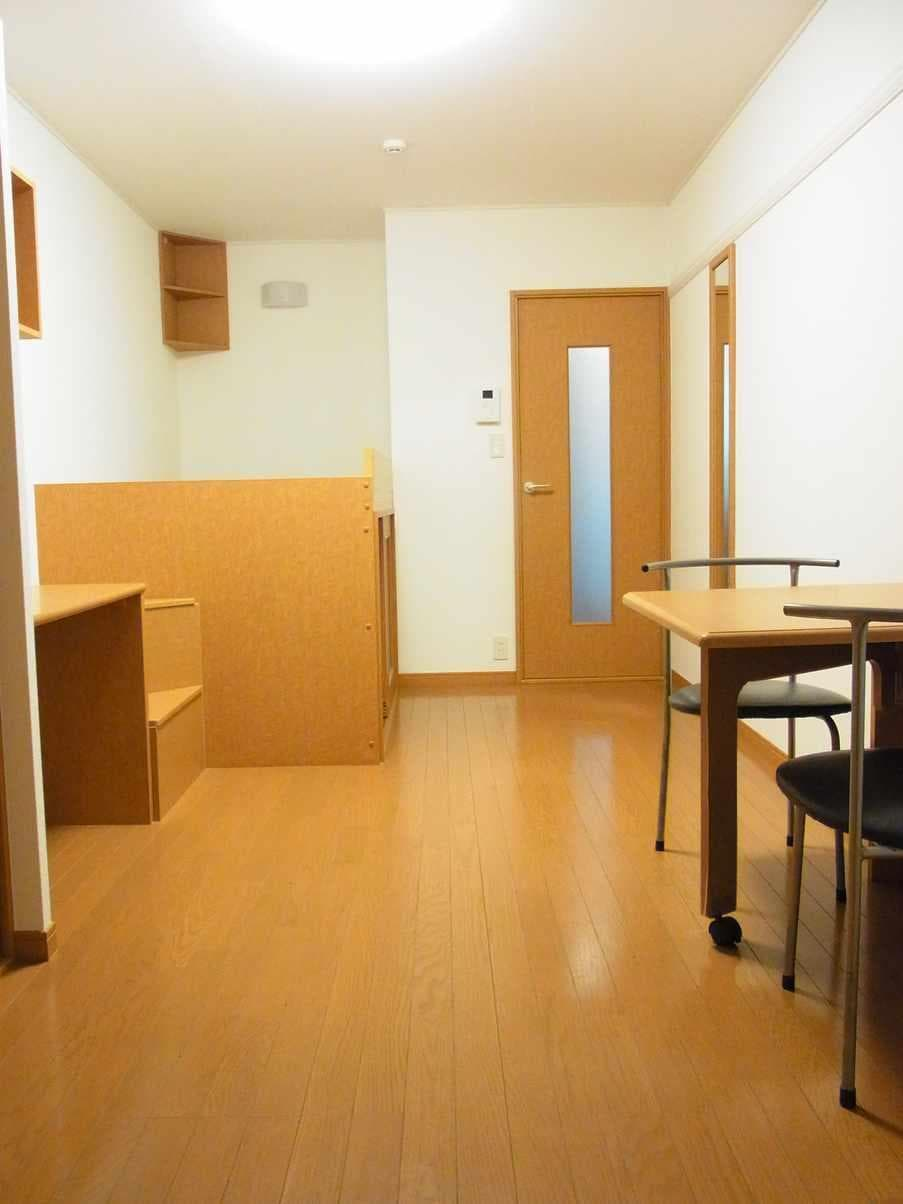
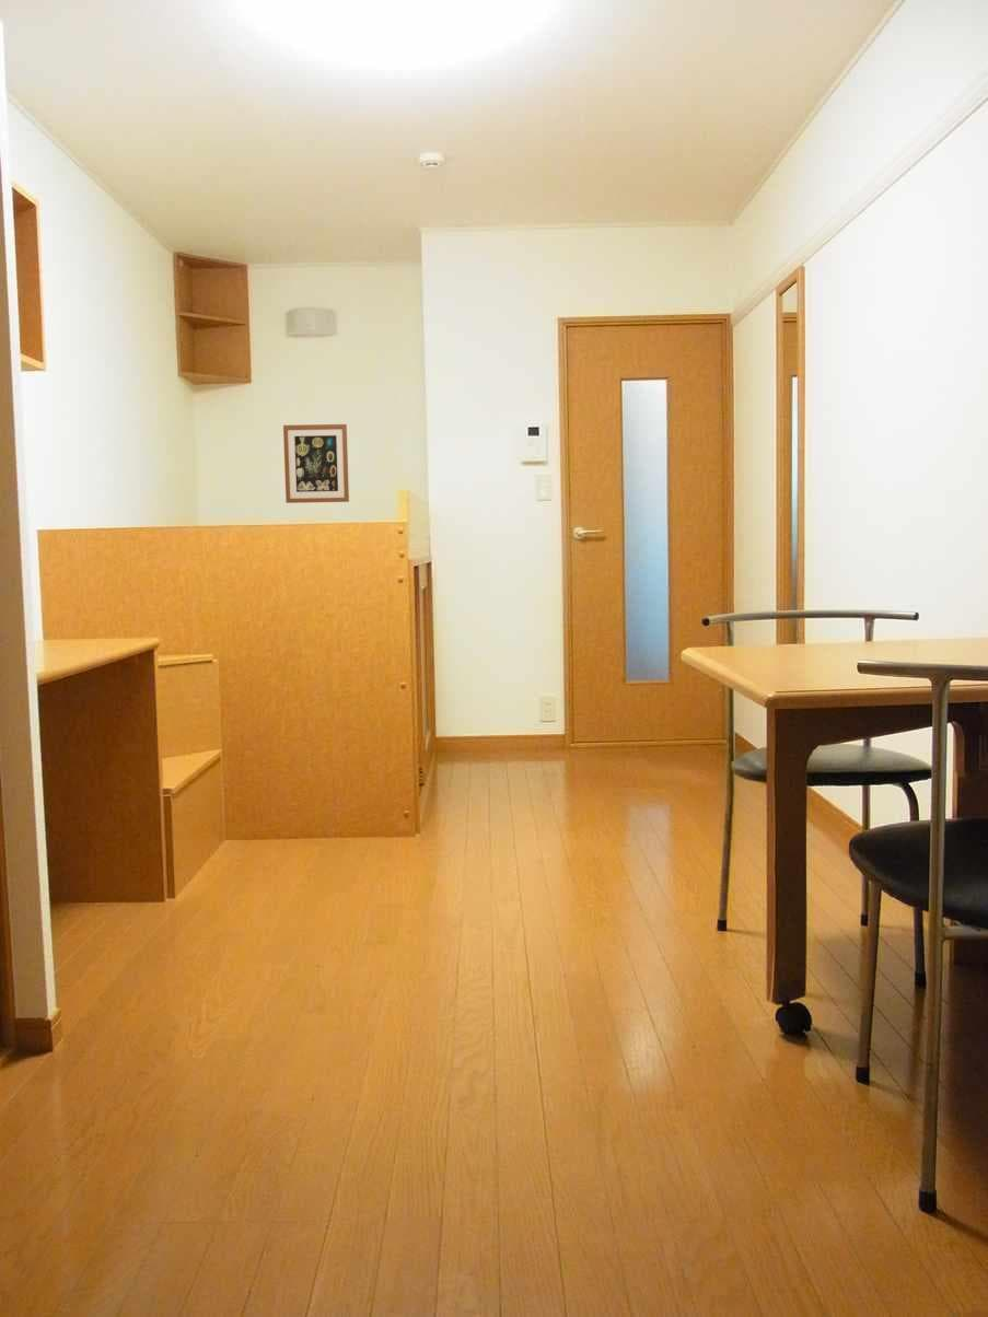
+ wall art (316, 463)
